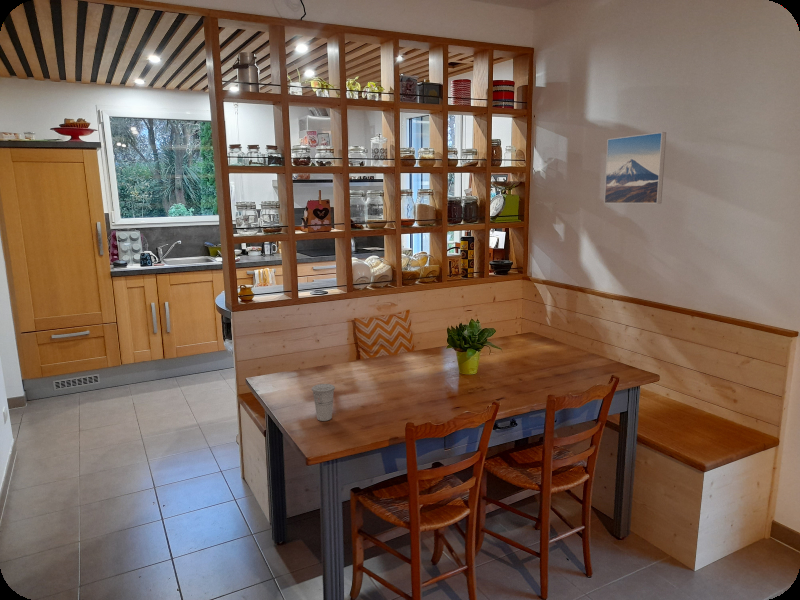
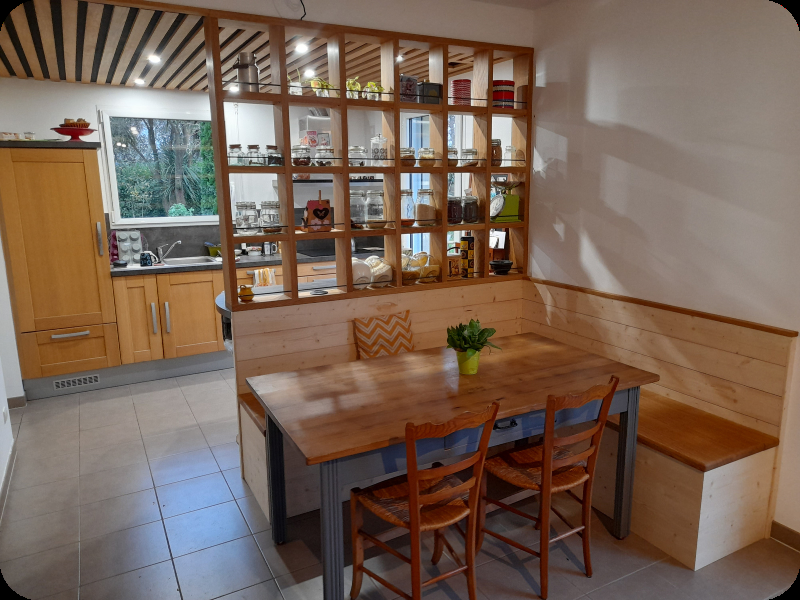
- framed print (633, 170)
- cup (323, 402)
